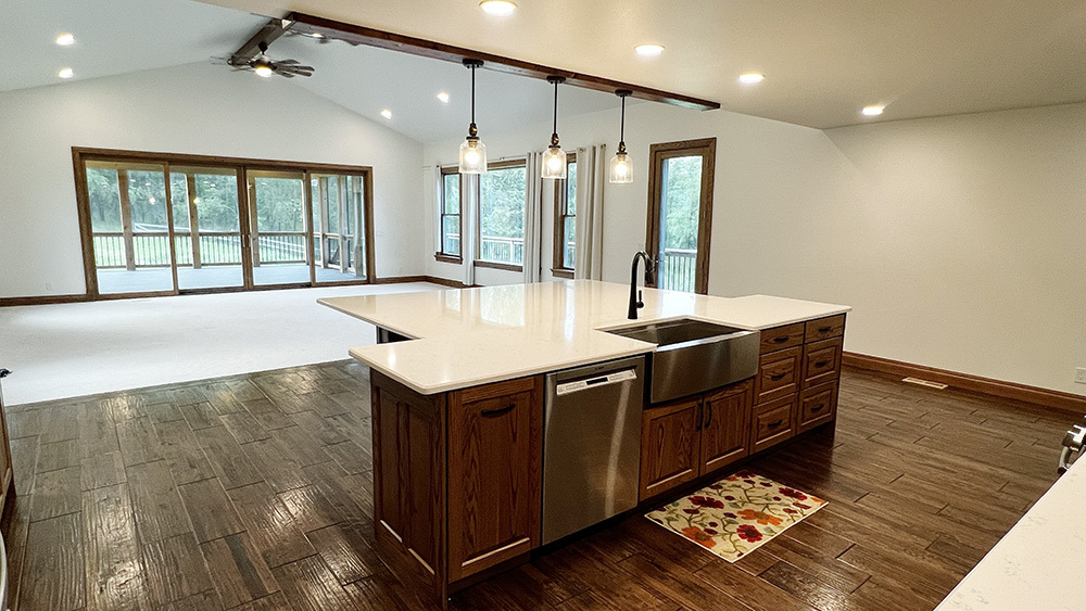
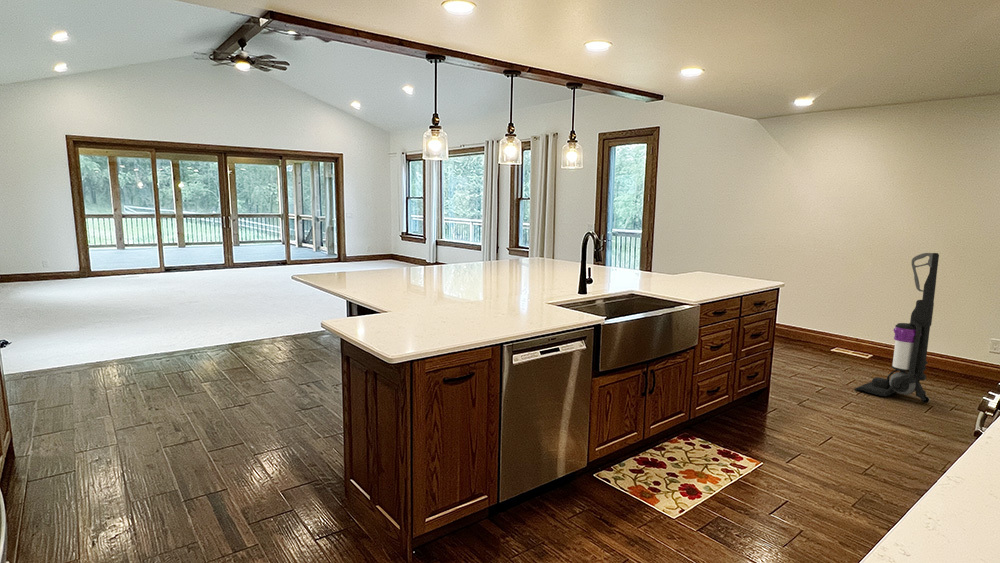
+ vacuum cleaner (901, 324)
